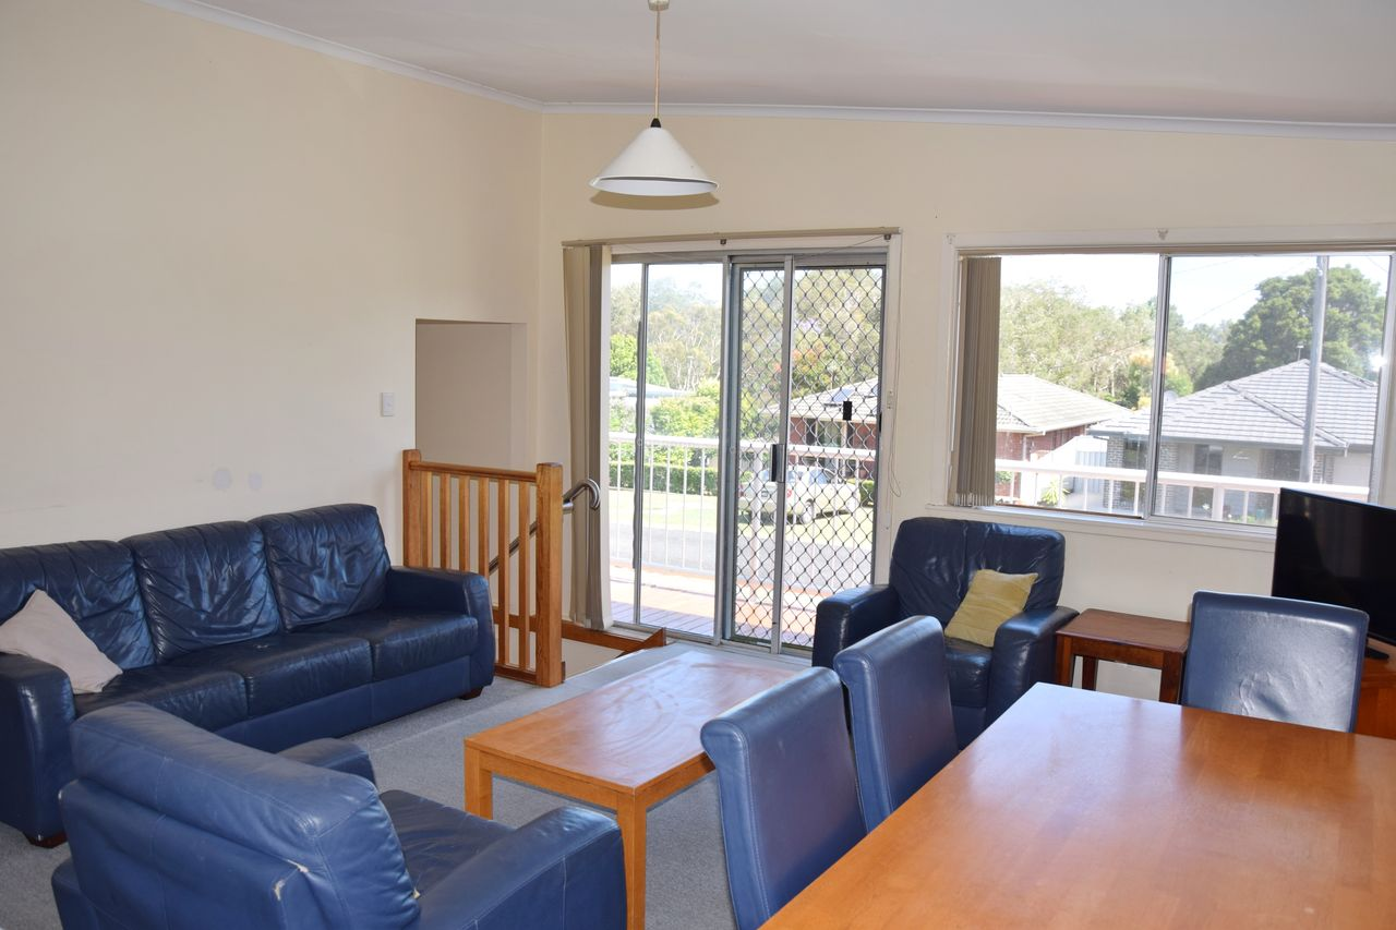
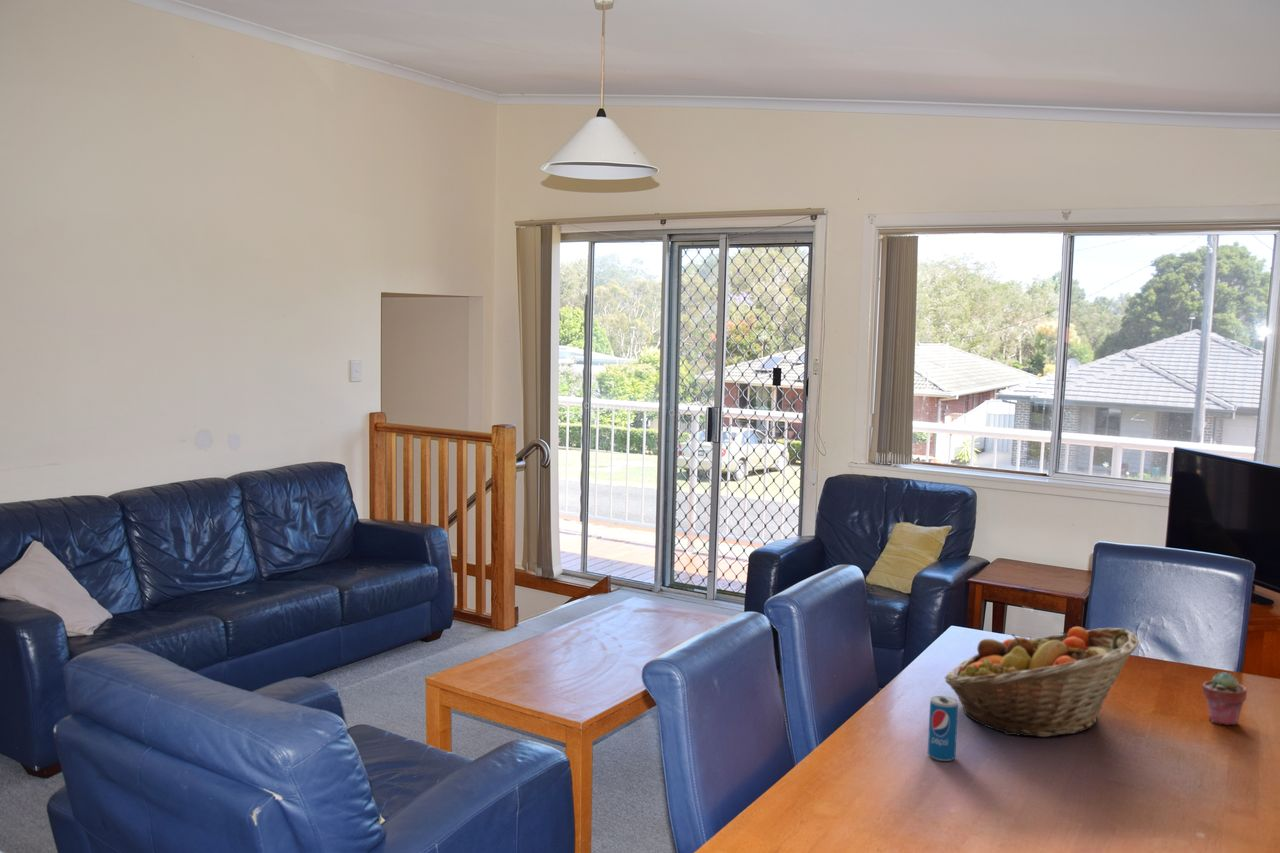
+ fruit basket (1040, 671)
+ potted succulent (1224, 696)
+ beverage can (942, 728)
